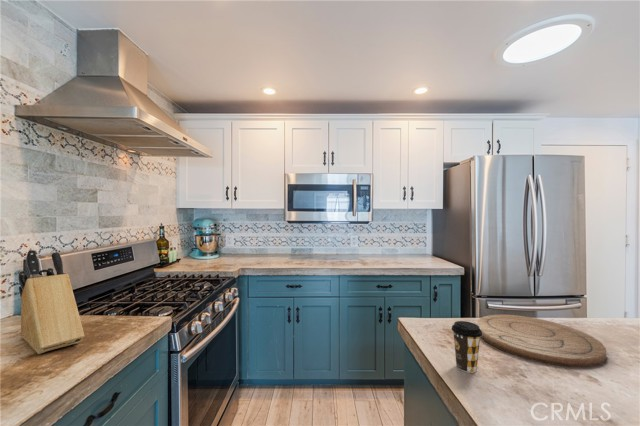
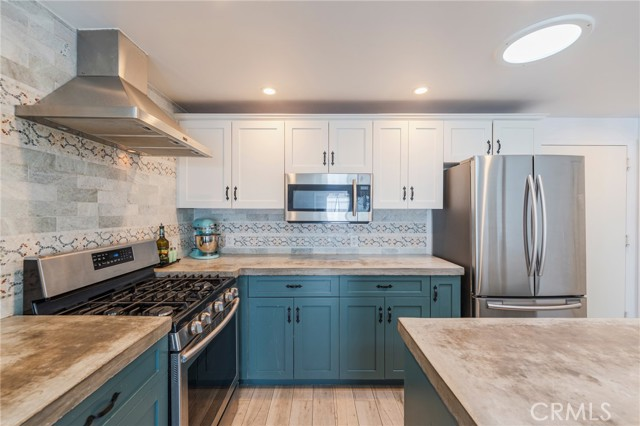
- coffee cup (466, 346)
- cutting board (534, 336)
- knife block (48, 294)
